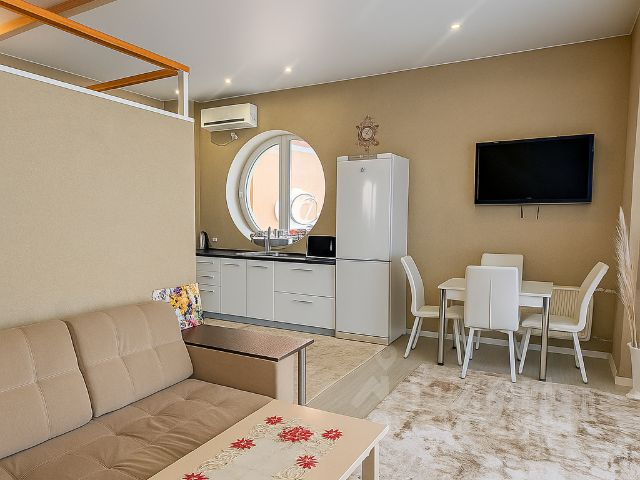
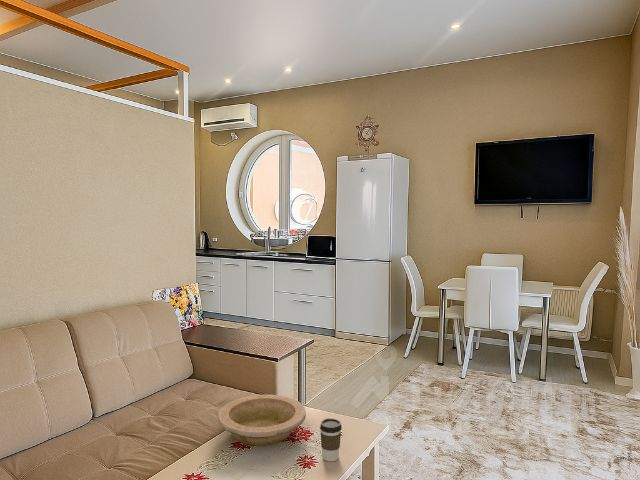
+ coffee cup (330, 440)
+ bowl (262, 421)
